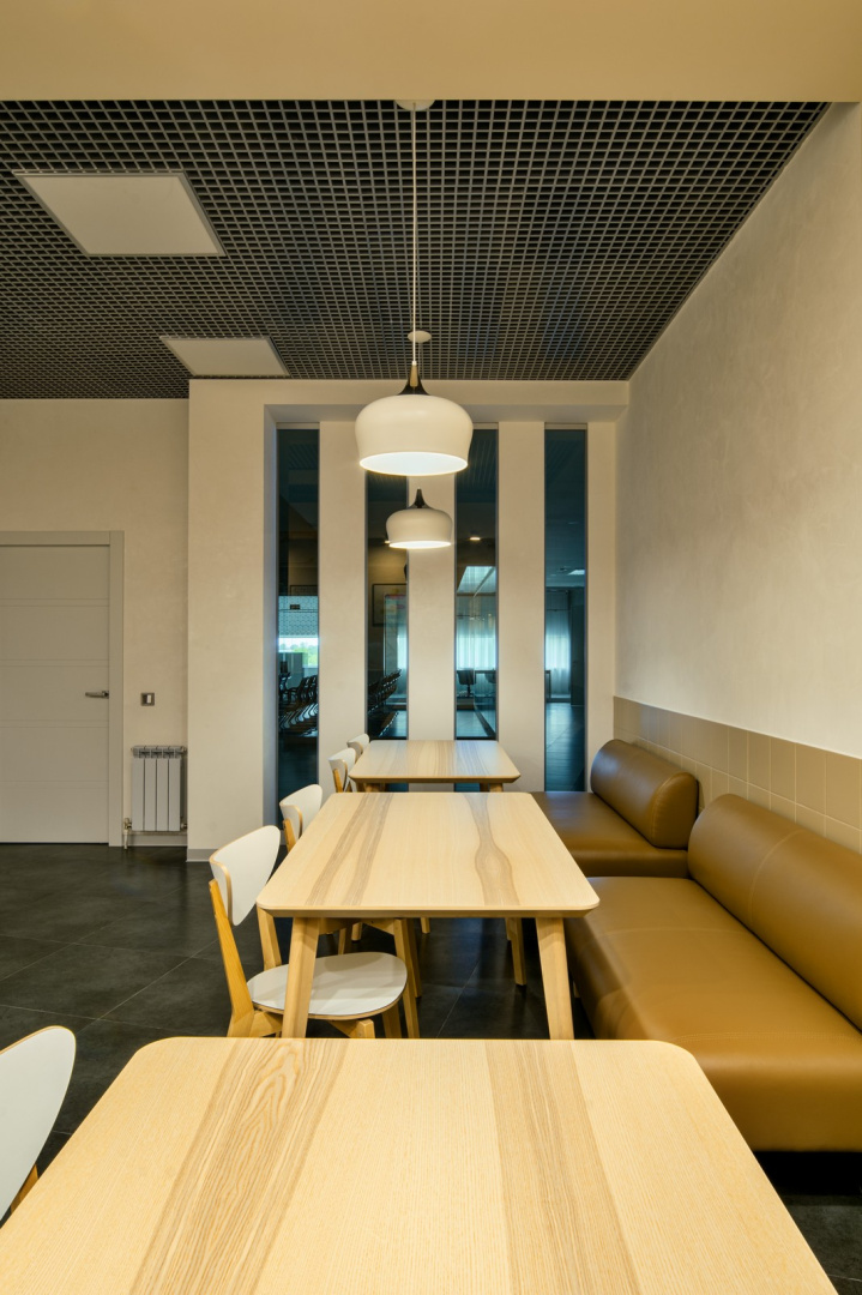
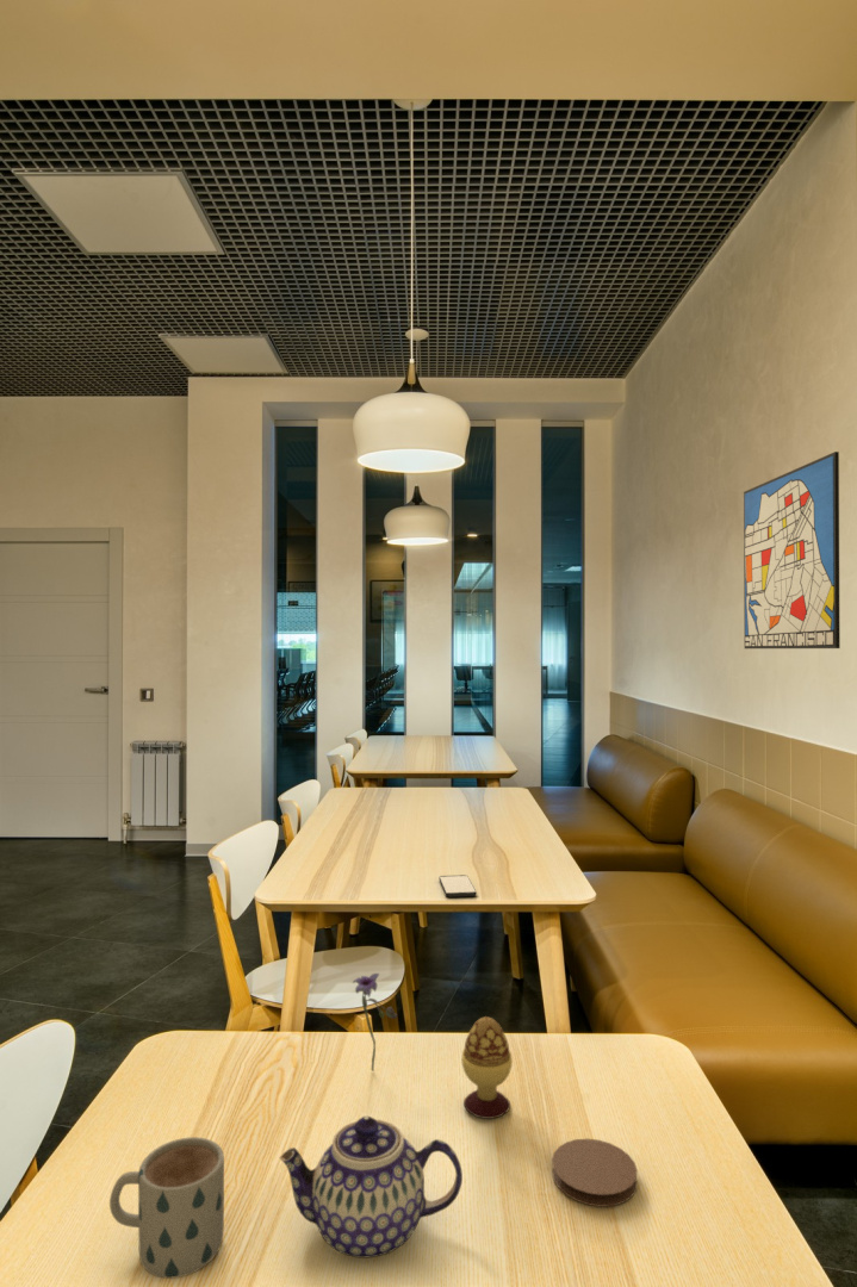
+ teapot (371, 1173)
+ decorative egg (486, 1062)
+ coaster (594, 1170)
+ smartphone (457, 885)
+ mug (166, 1204)
+ wall art (785, 561)
+ flower (371, 1027)
